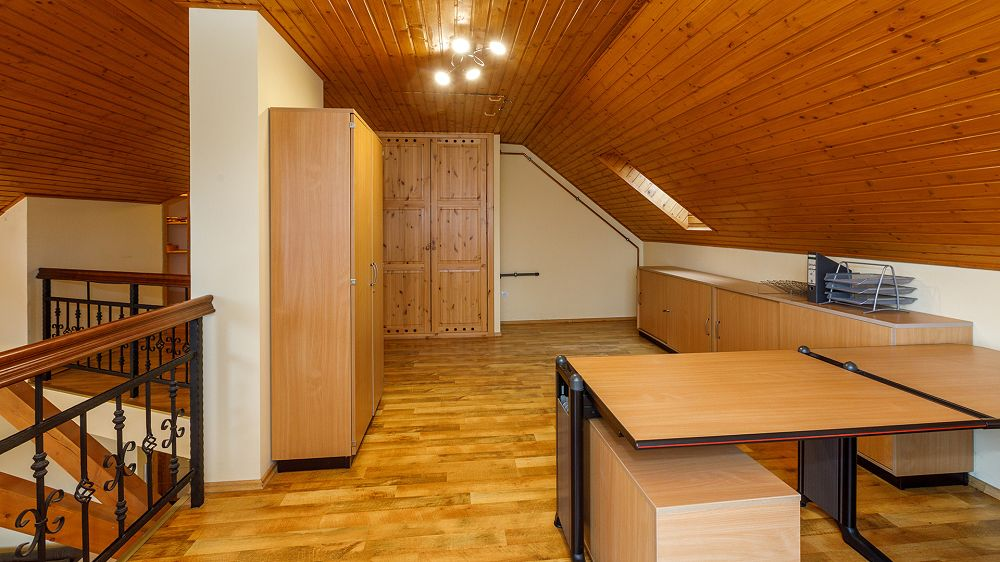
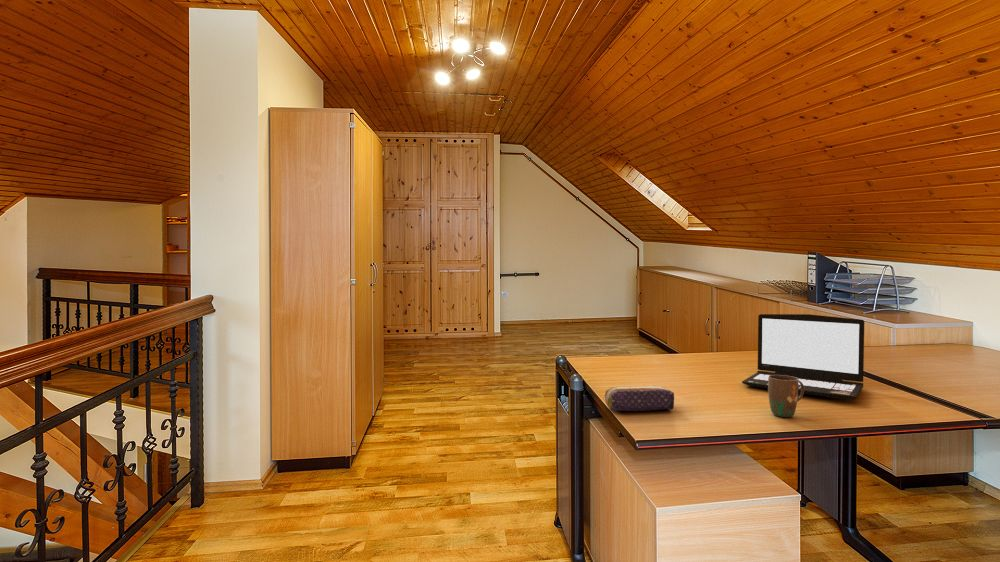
+ mug (787, 395)
+ pencil case (638, 397)
+ laptop (802, 352)
